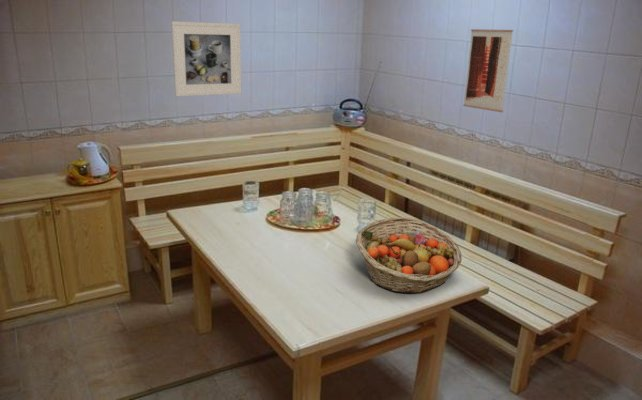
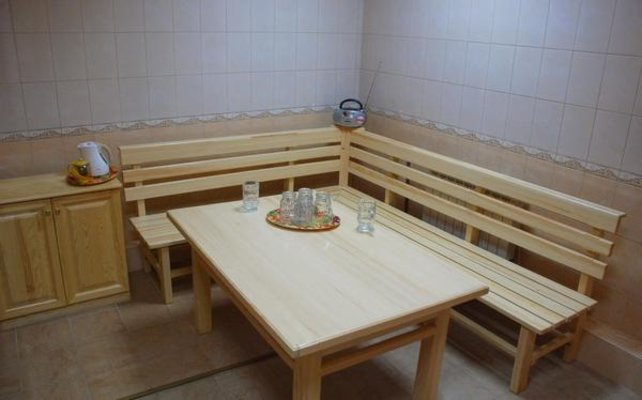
- wall art (486, 70)
- fruit basket (408, 254)
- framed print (208, 59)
